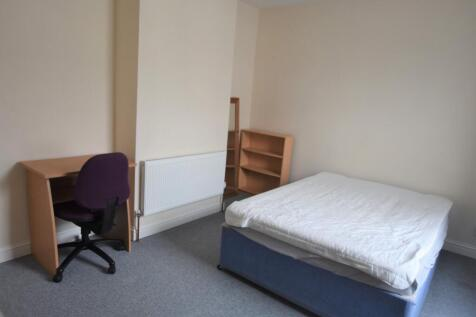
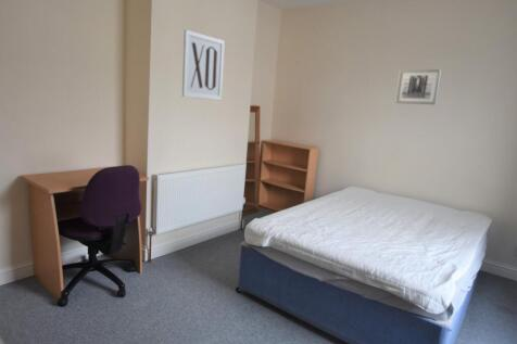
+ wall art (204, 67)
+ wall art (417, 87)
